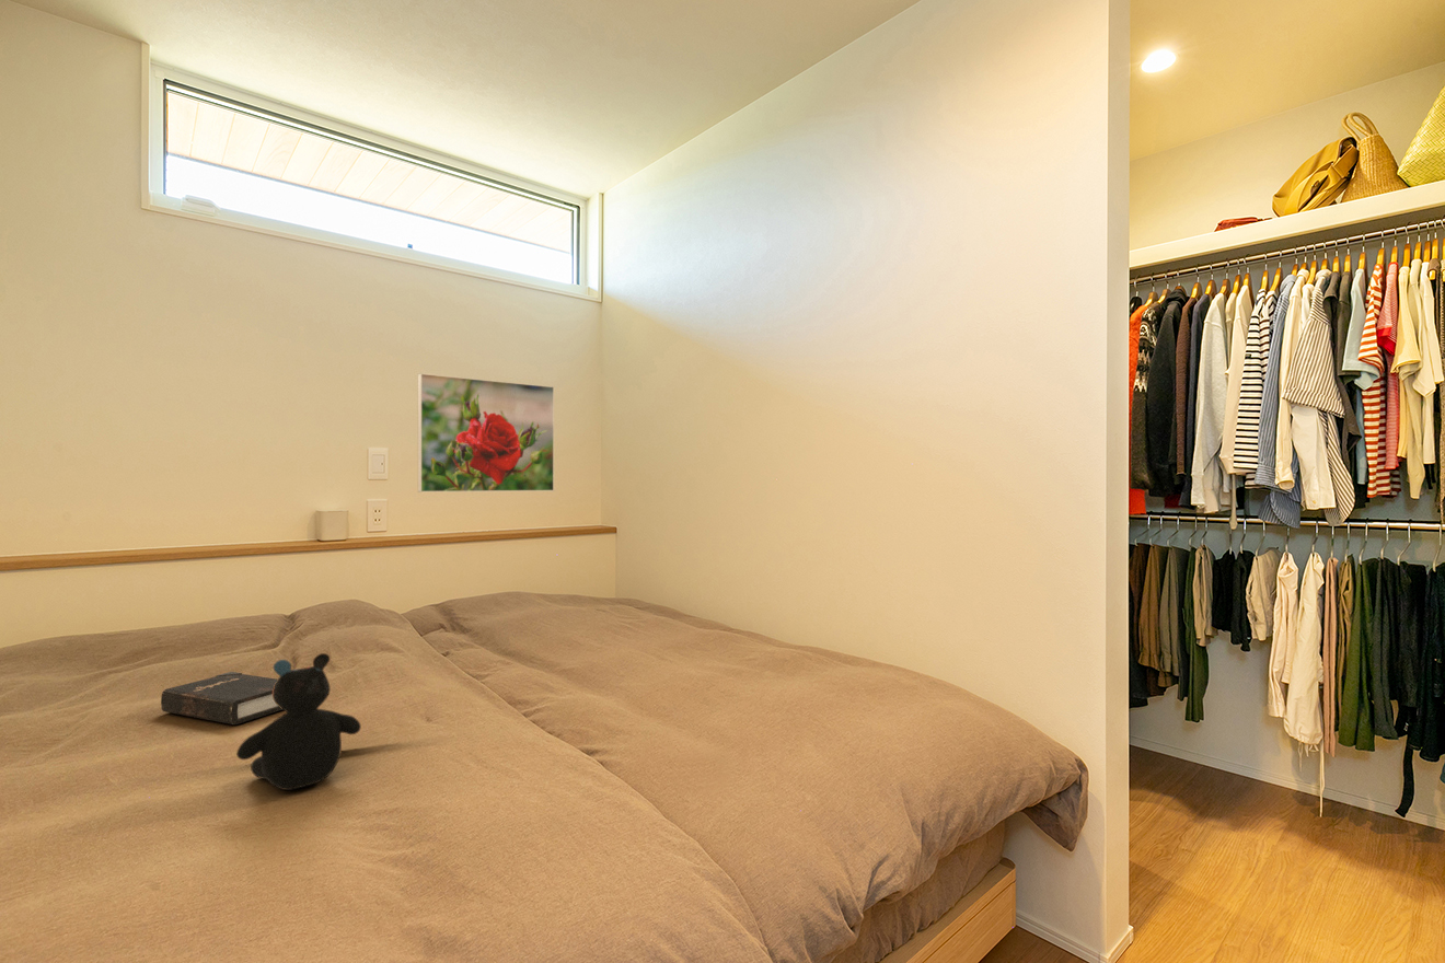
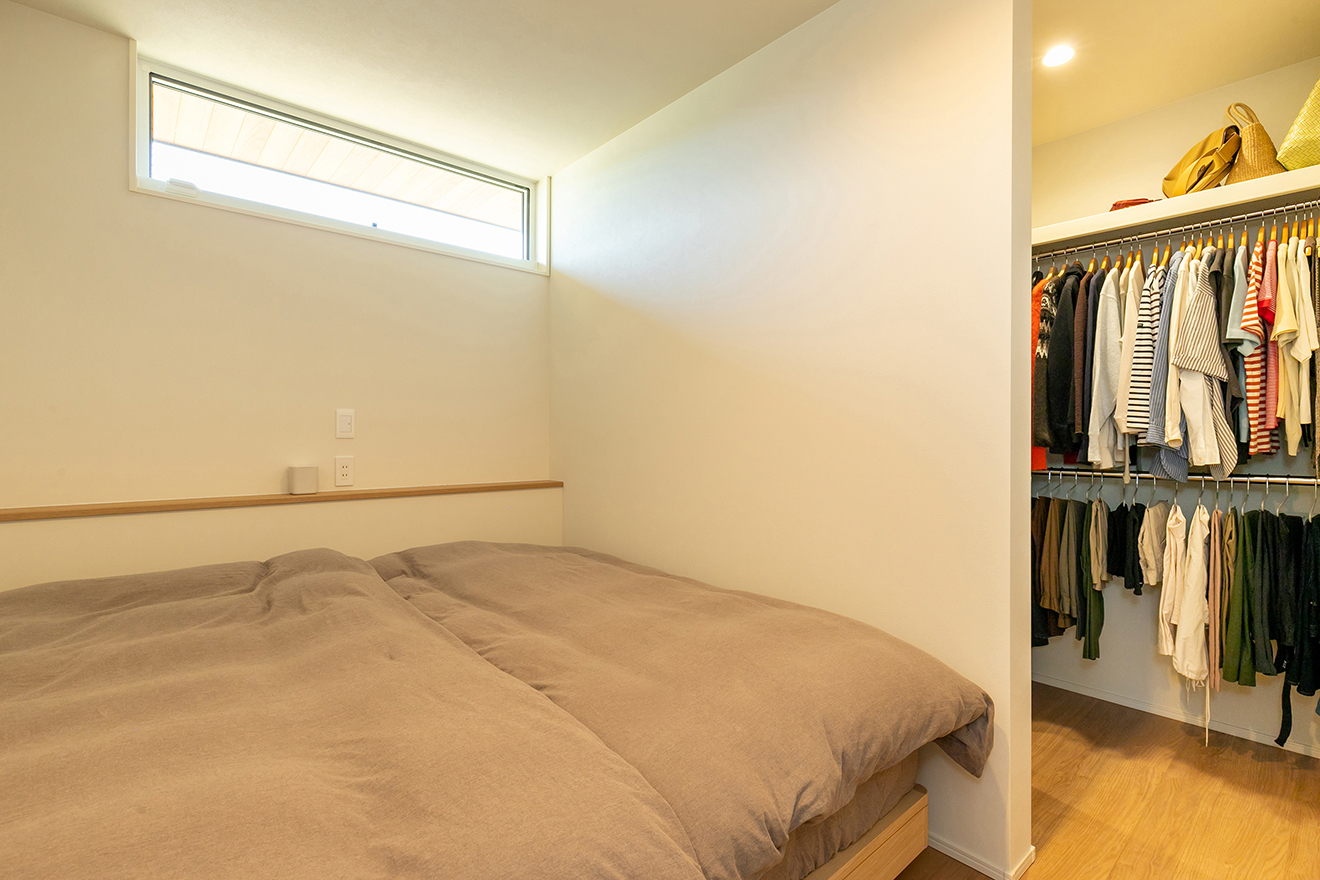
- teddy bear (297, 716)
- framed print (489, 436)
- hardback book (231, 697)
